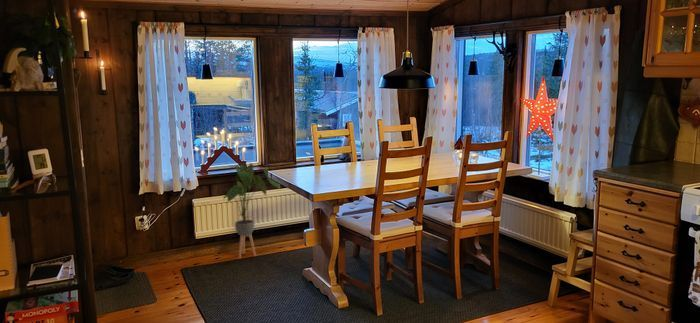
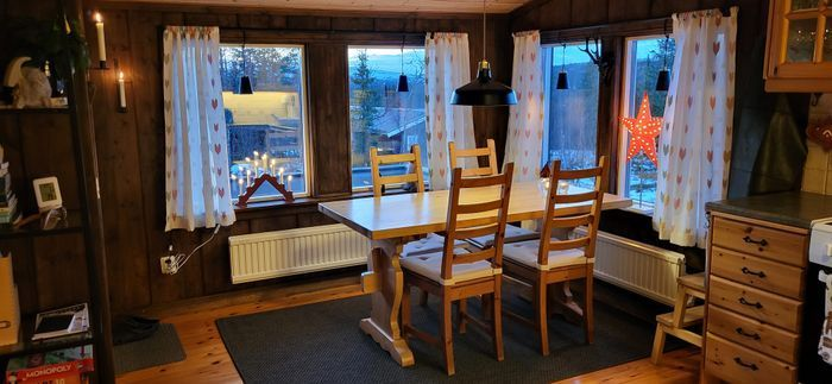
- house plant (247, 209)
